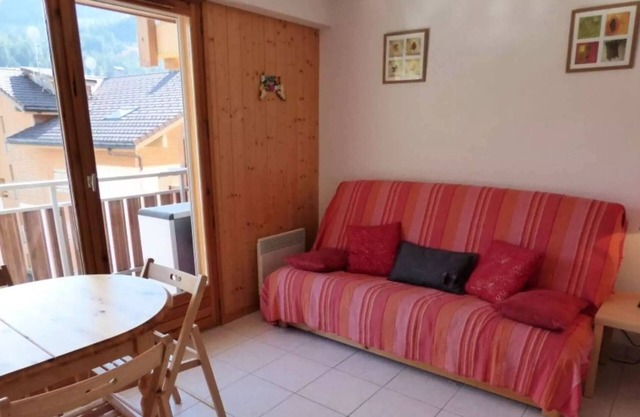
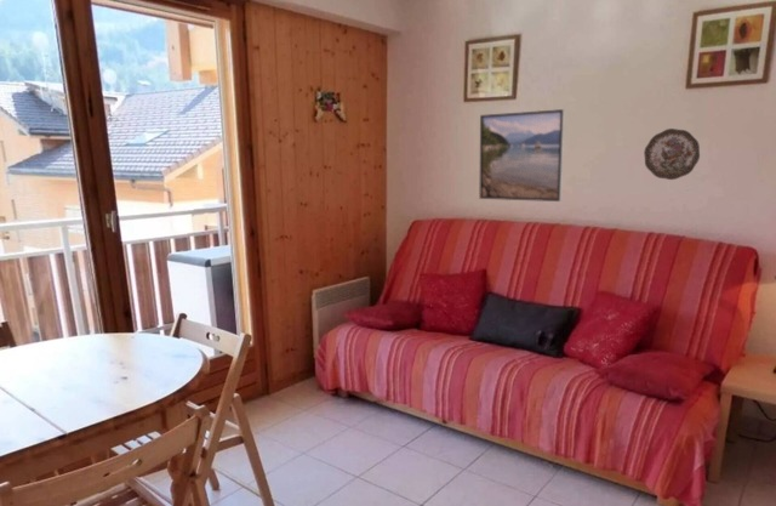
+ decorative plate (671, 154)
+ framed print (519, 157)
